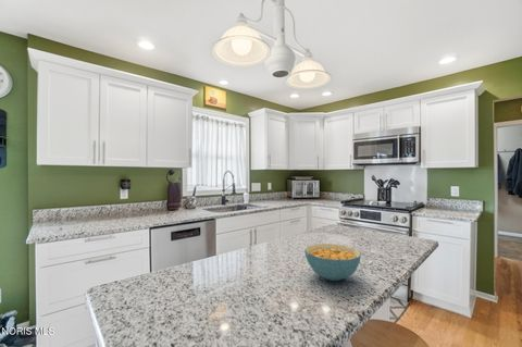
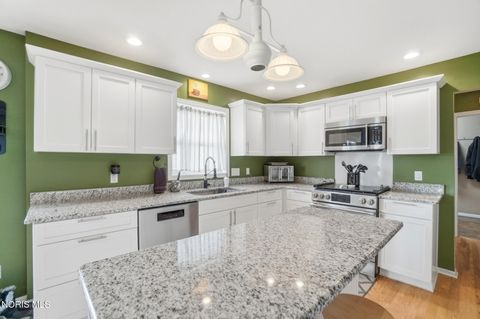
- cereal bowl (332, 263)
